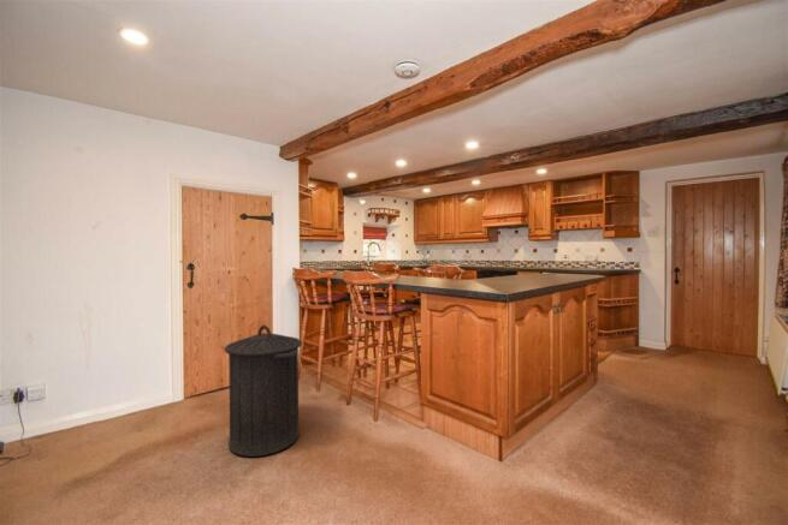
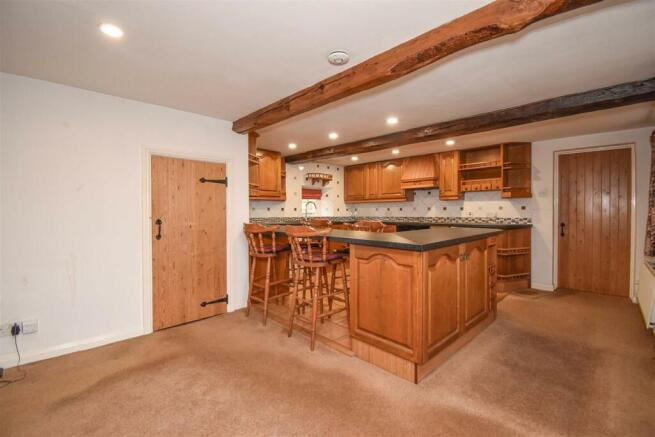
- trash can (265, 381)
